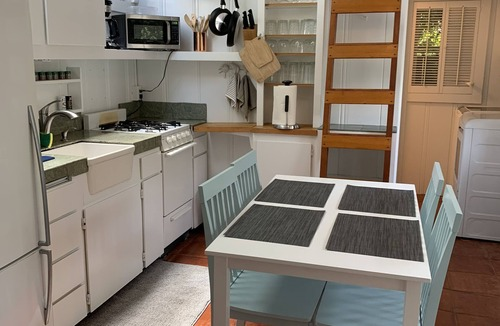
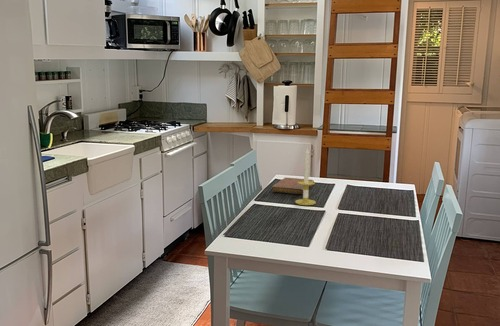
+ candle (306, 175)
+ notebook (293, 185)
